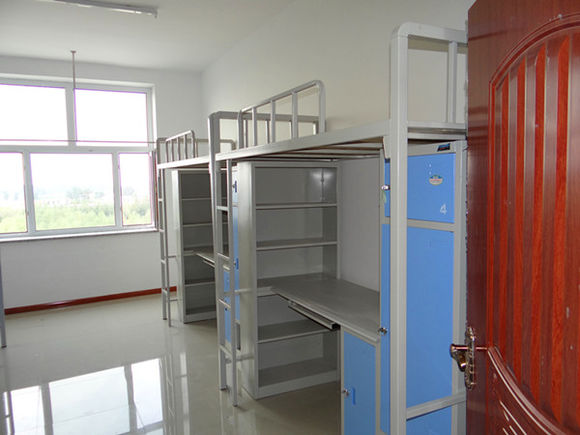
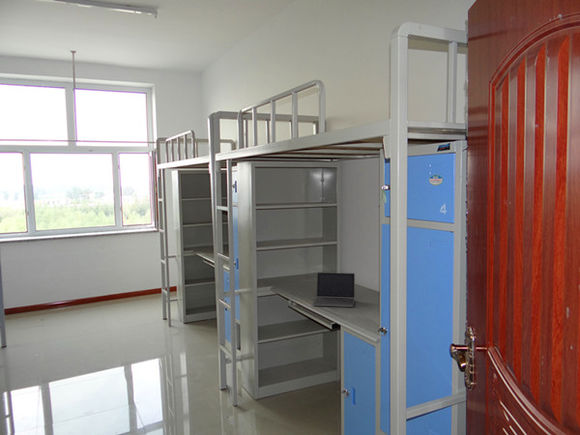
+ laptop computer (334, 289)
